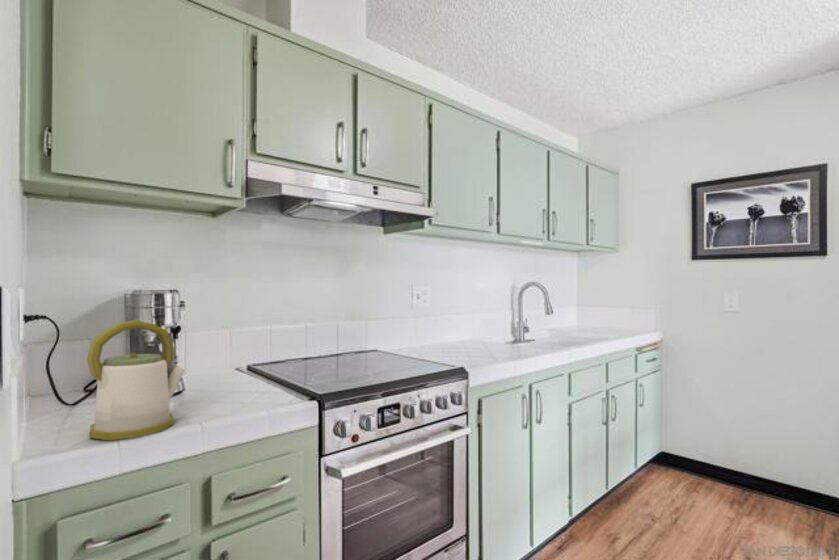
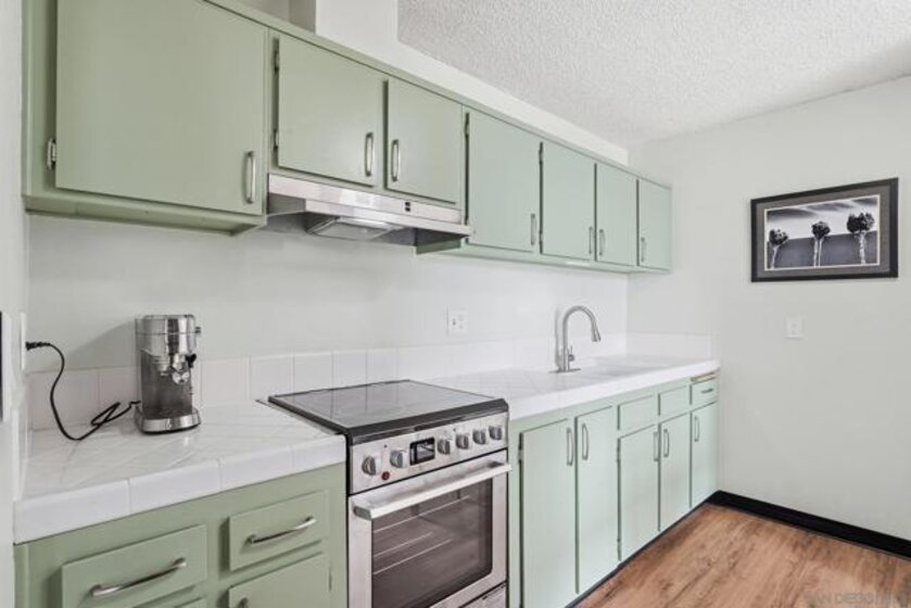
- kettle (140, 373)
